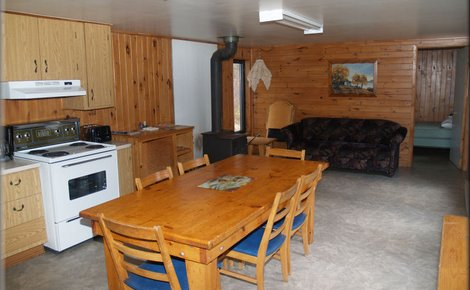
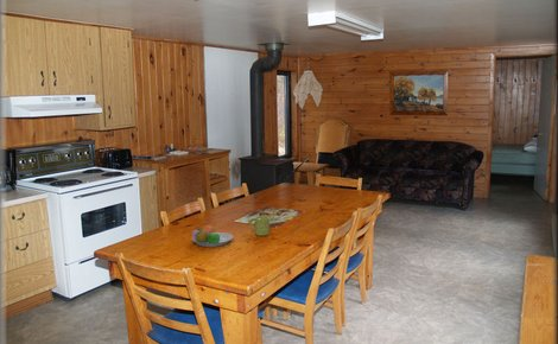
+ mug (259, 225)
+ fruit bowl (211, 234)
